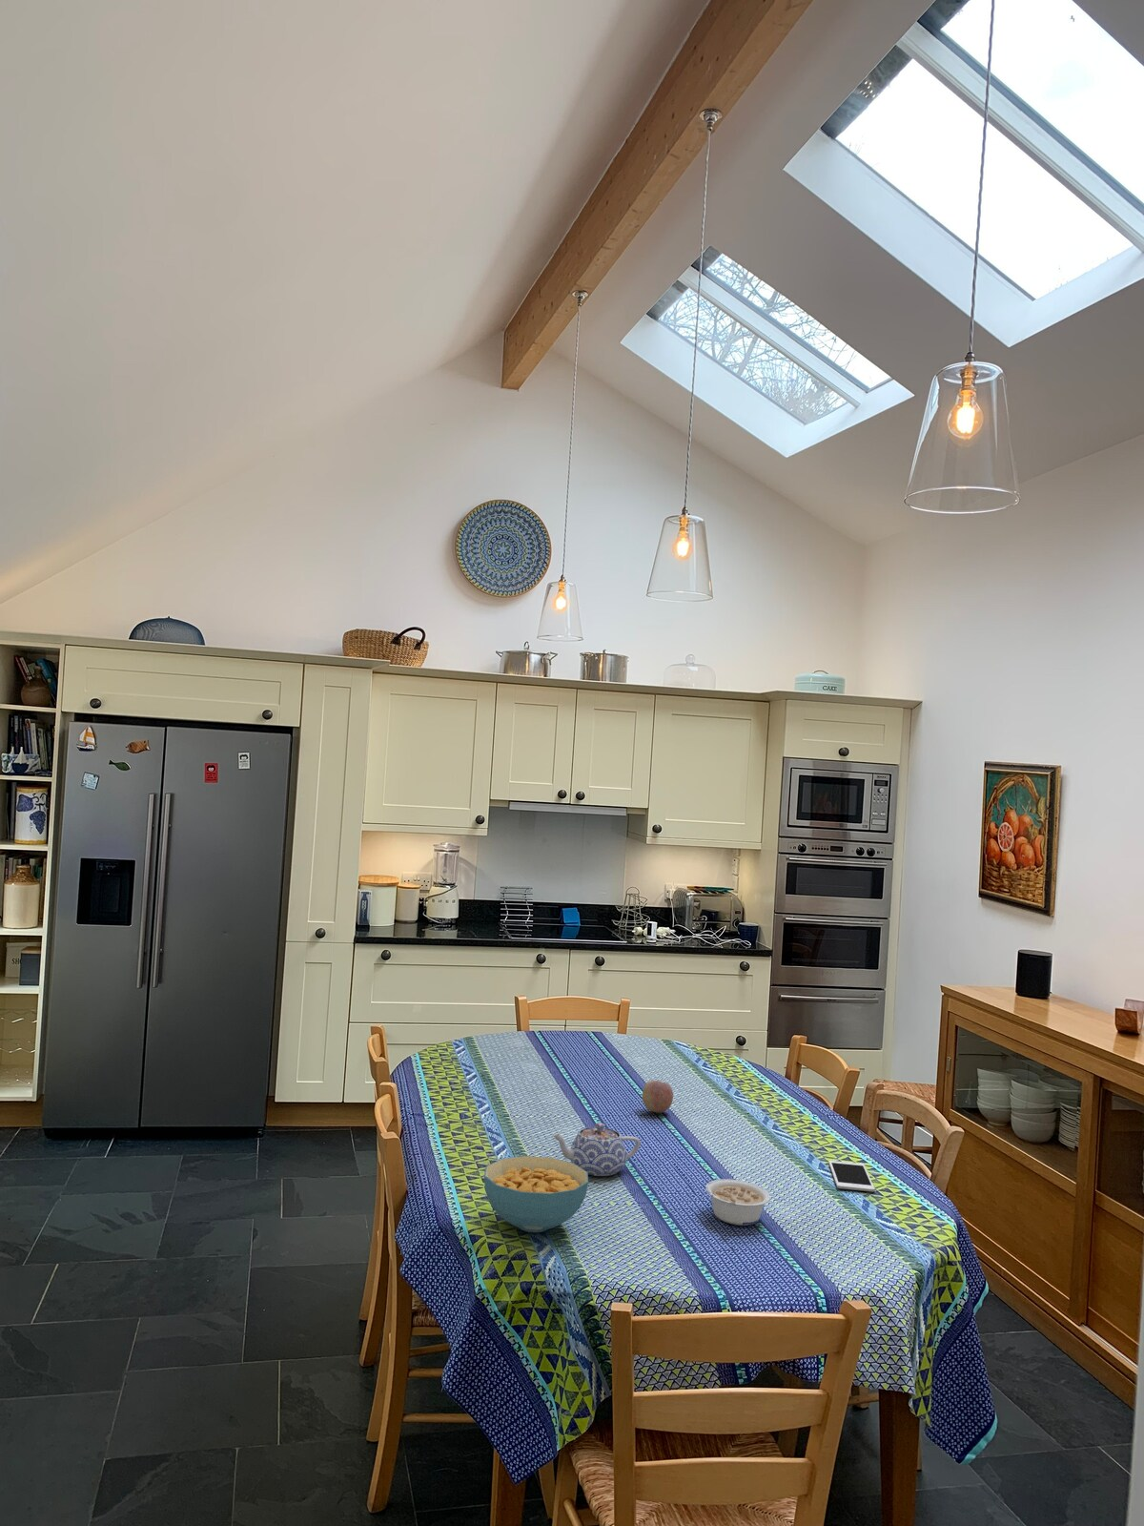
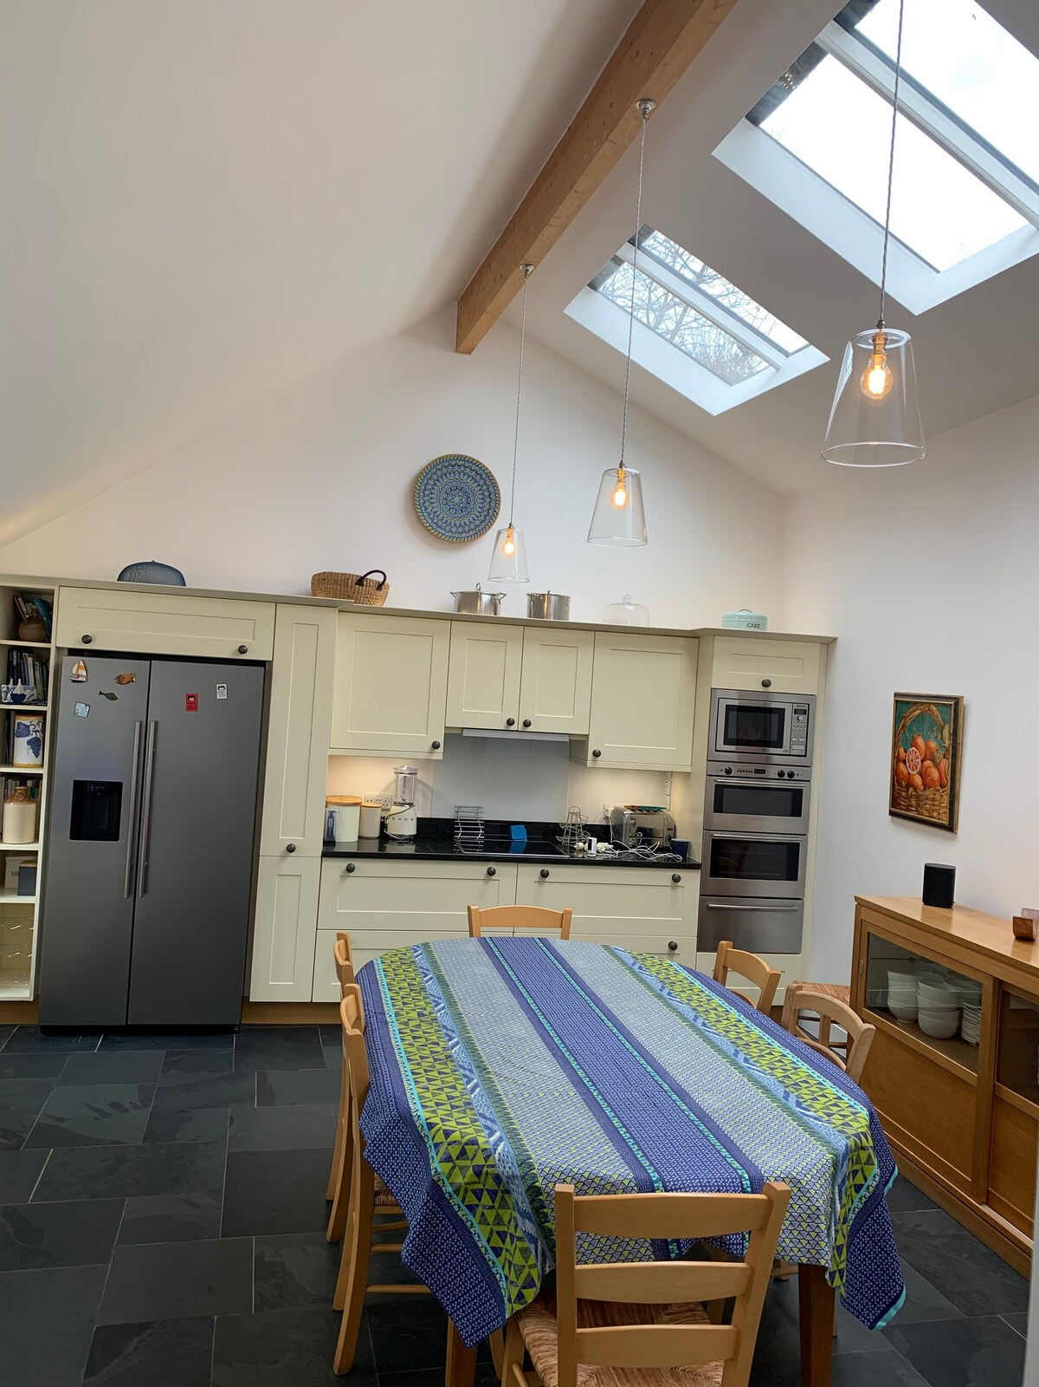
- teapot (596, 1146)
- cereal bowl (535, 1200)
- cell phone (851, 1175)
- legume (738, 1202)
- fruit (657, 1096)
